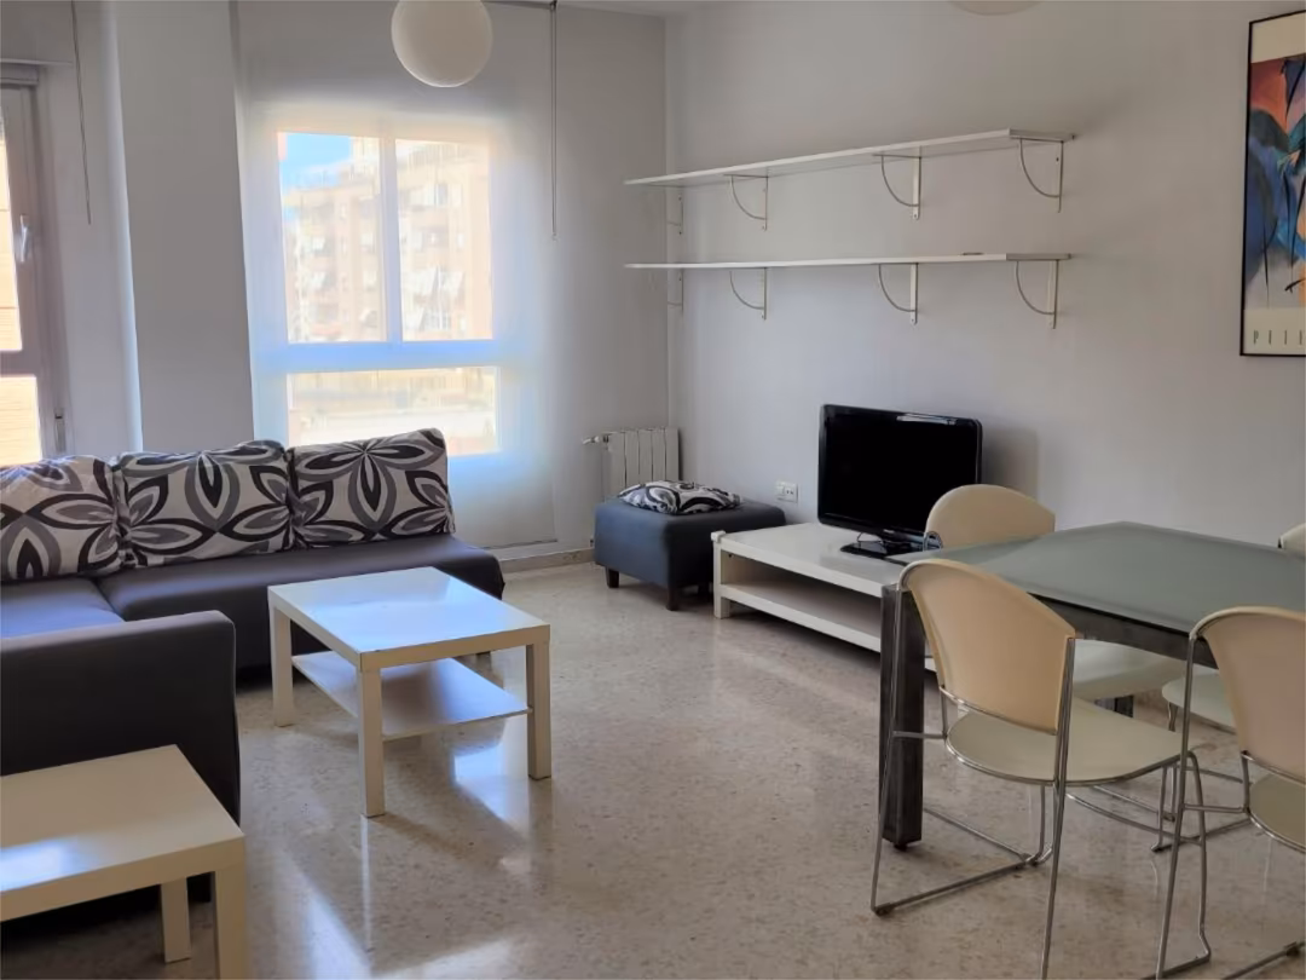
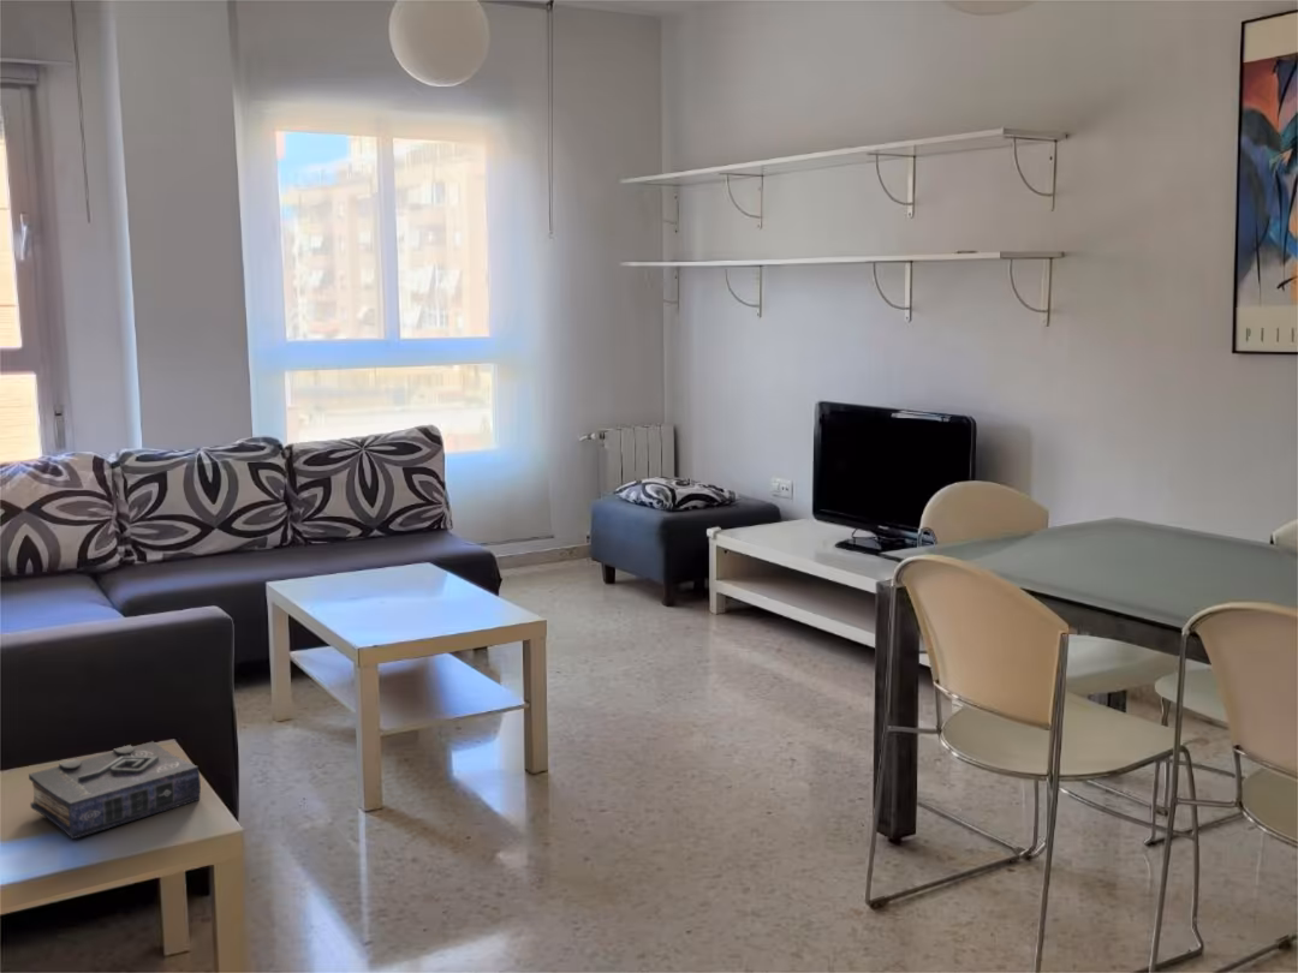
+ book (115, 786)
